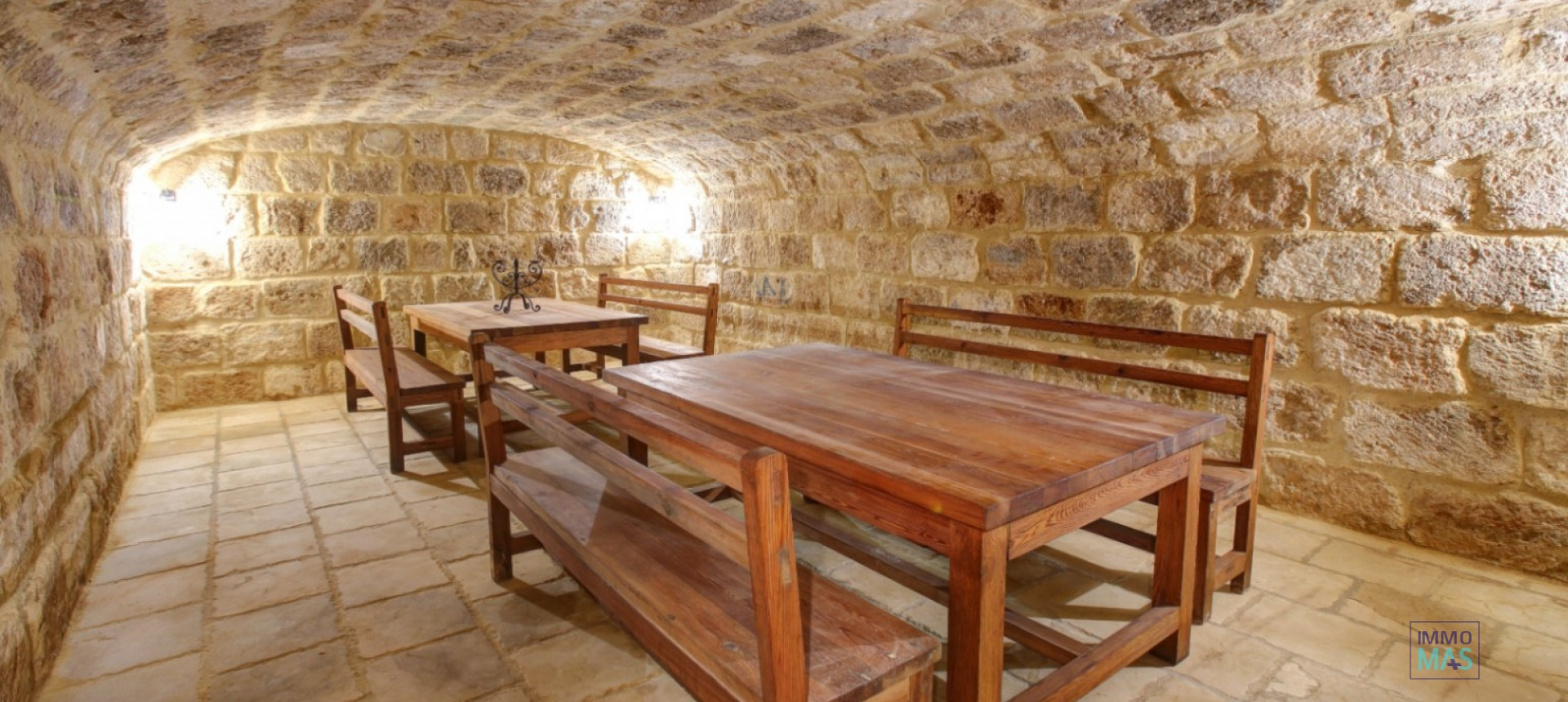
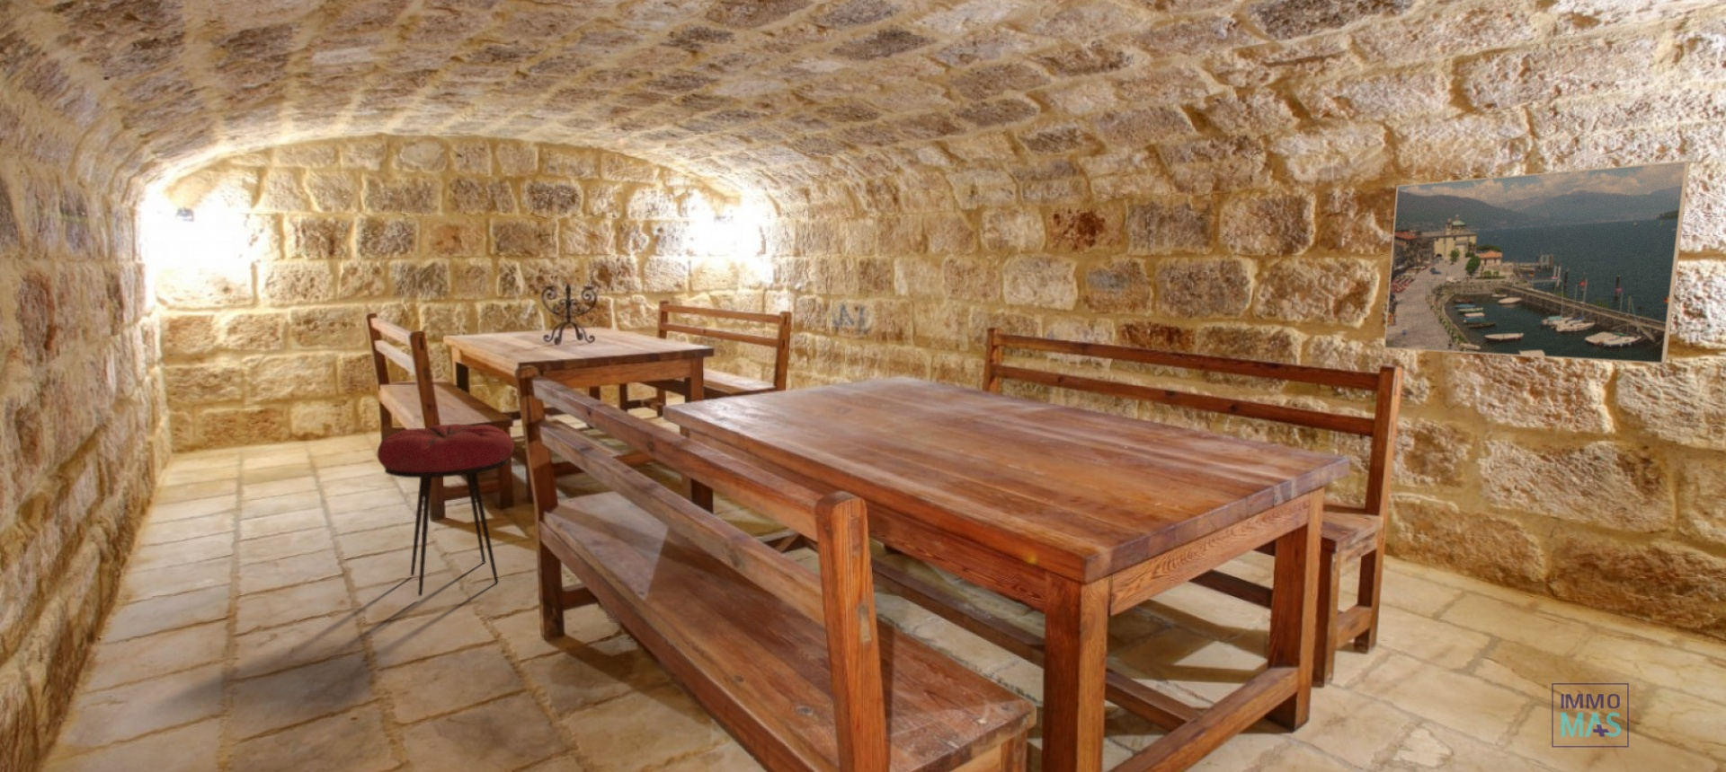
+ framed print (1518, 266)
+ stool (470, 499)
